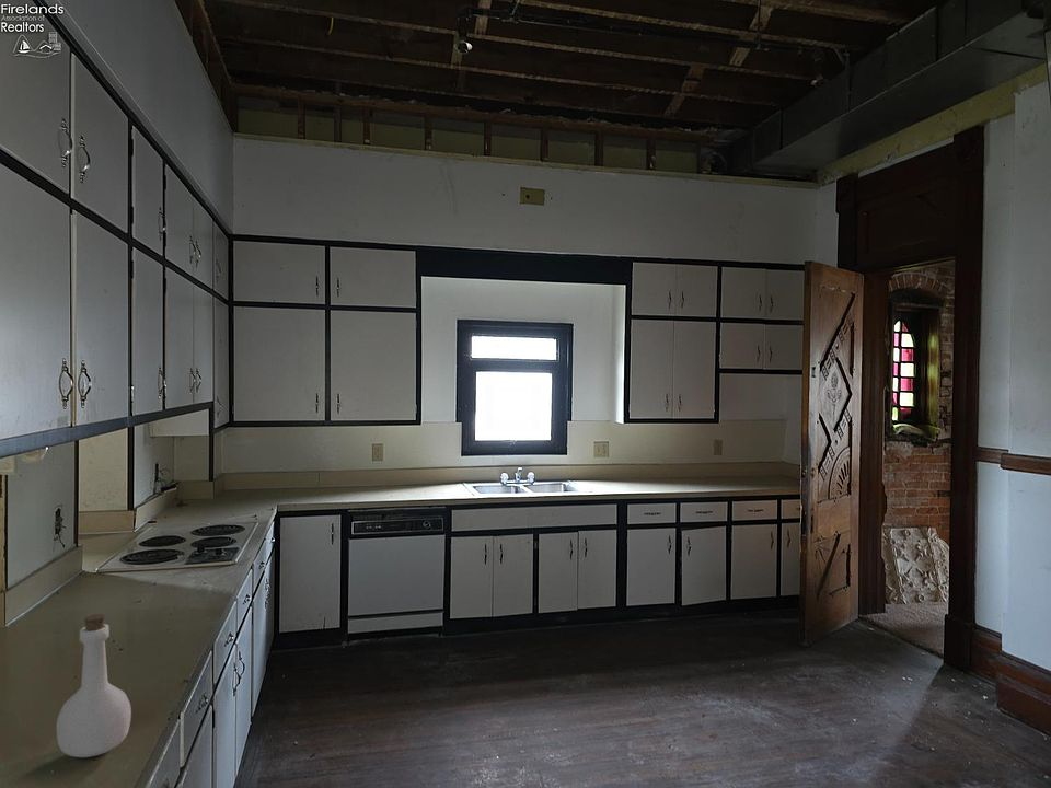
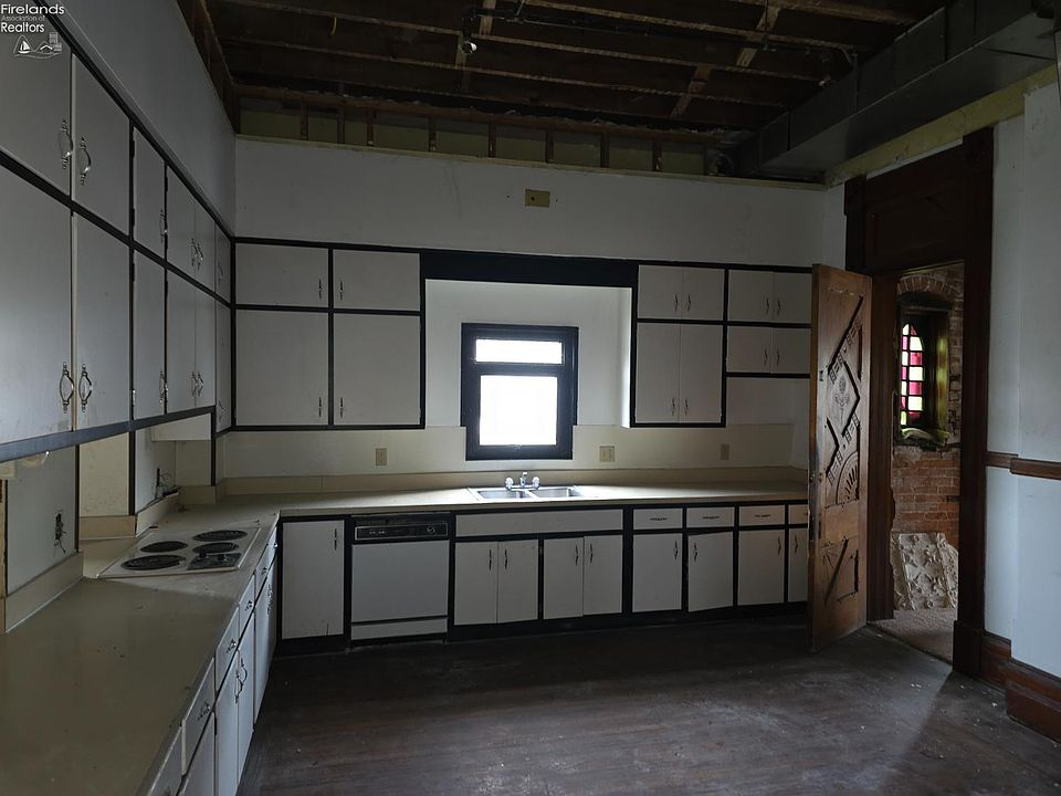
- bottle (94, 683)
